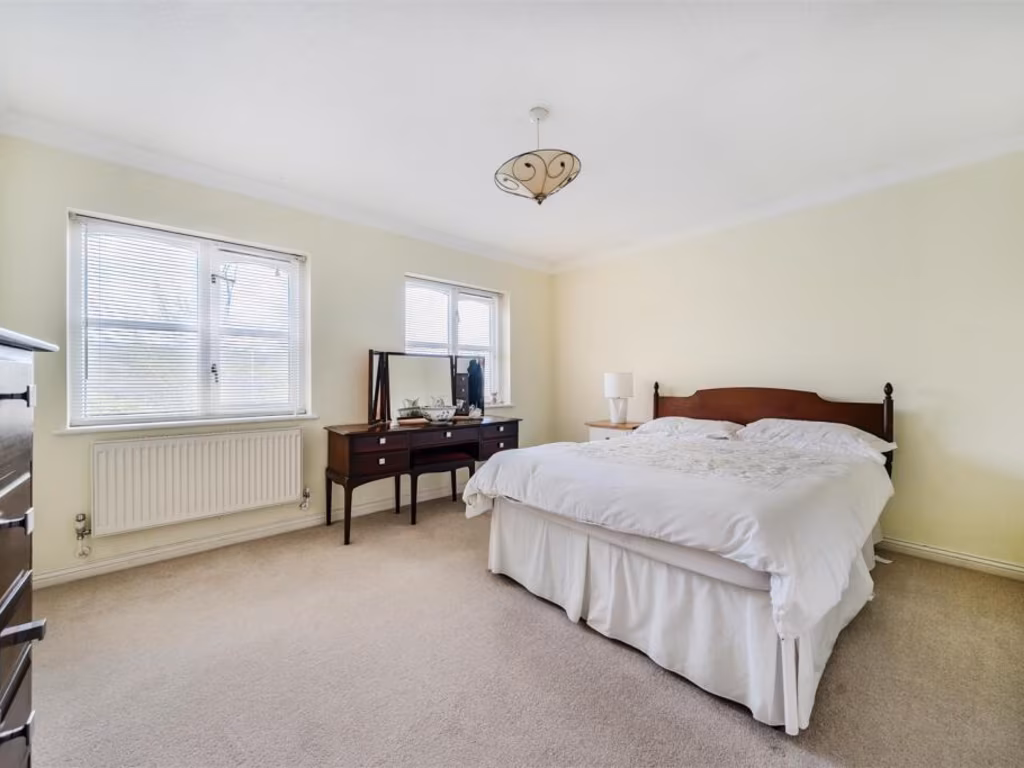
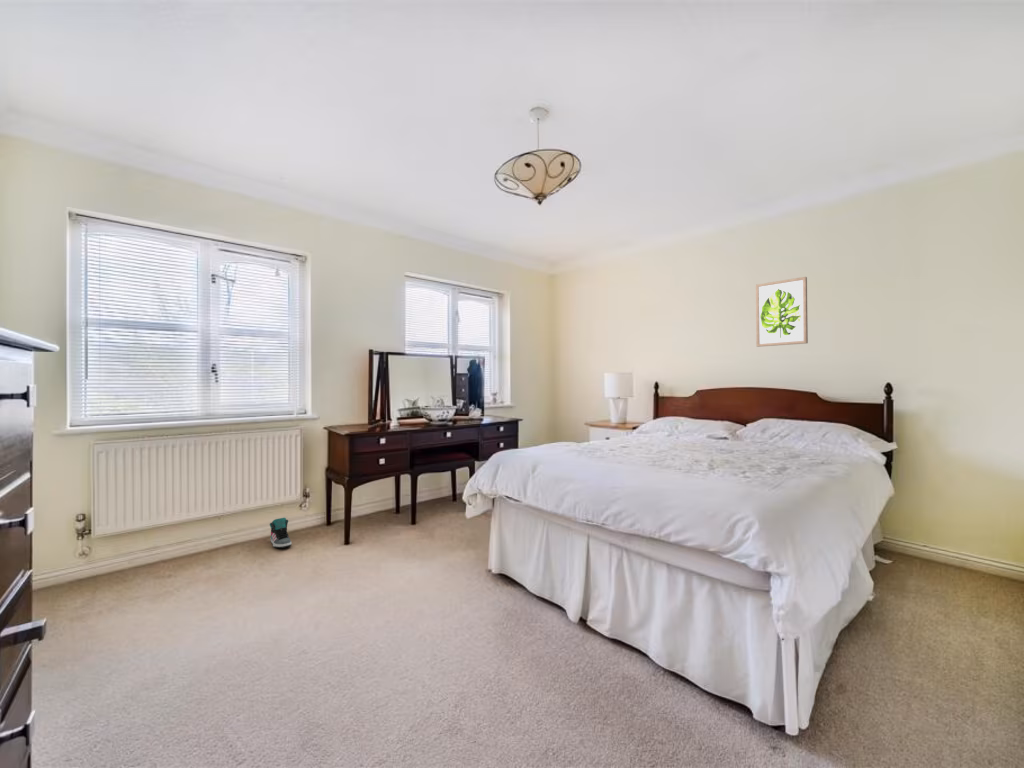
+ sneaker (281, 531)
+ wall art (780, 313)
